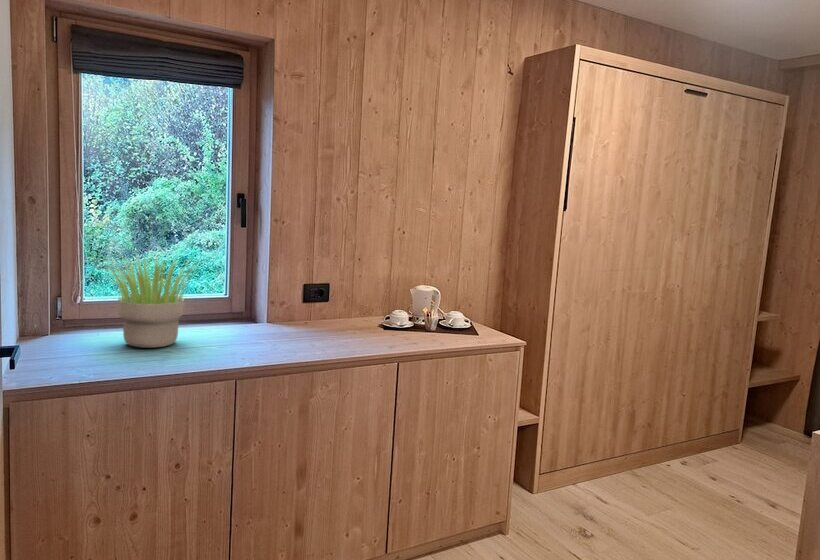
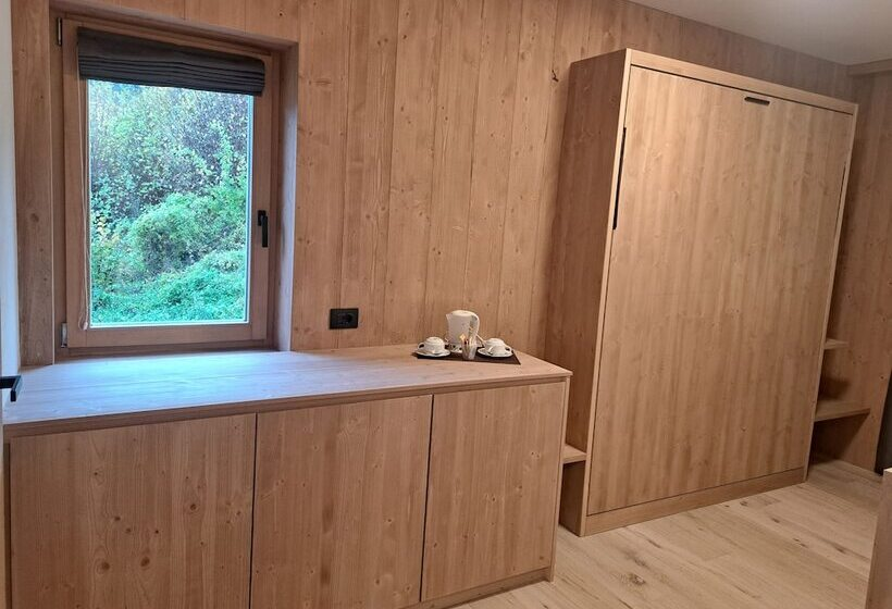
- potted plant (152, 301)
